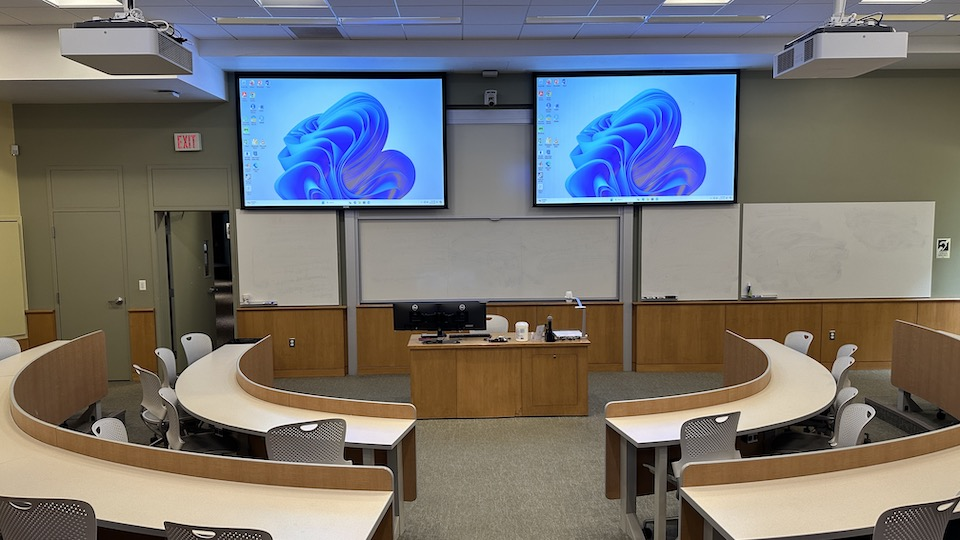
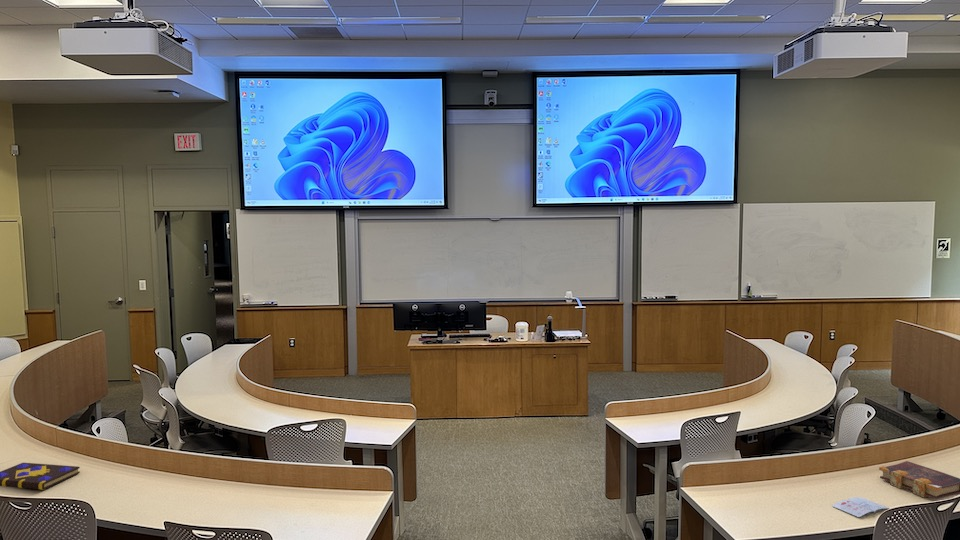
+ book (34, 473)
+ diary (860, 505)
+ book (920, 479)
